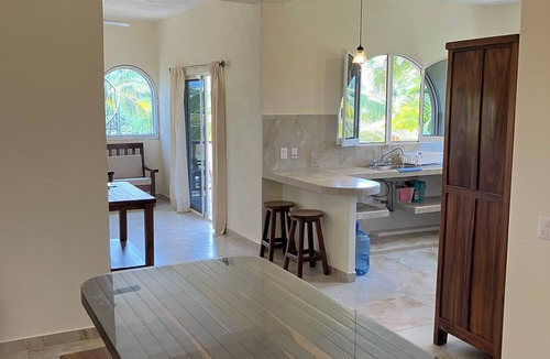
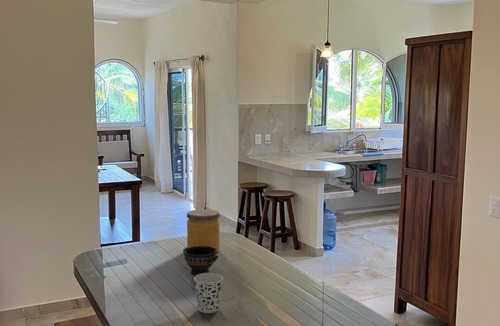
+ jar (203, 231)
+ bowl (200, 260)
+ cup (208, 293)
